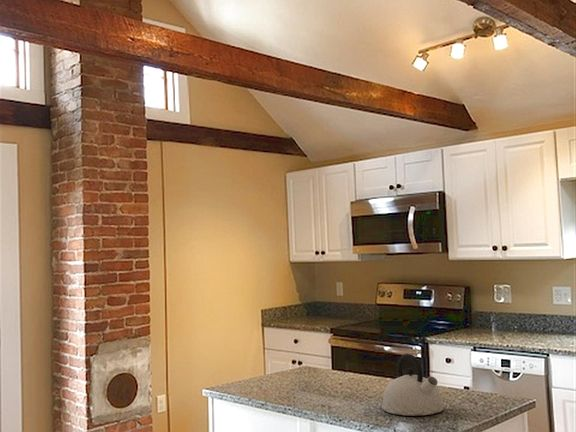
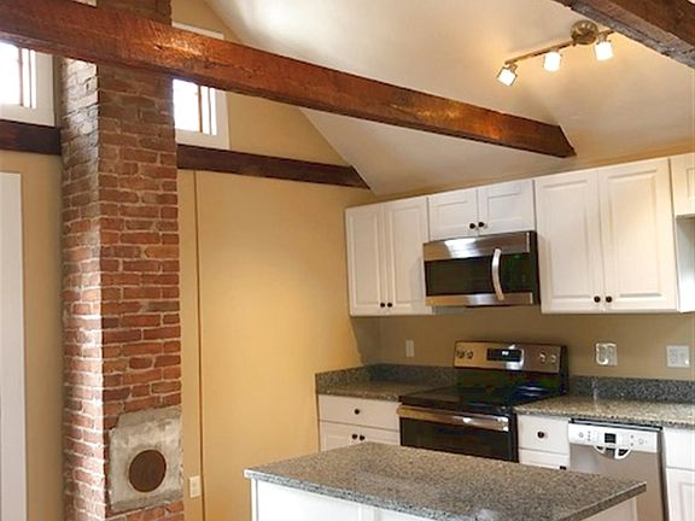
- kettle (412, 381)
